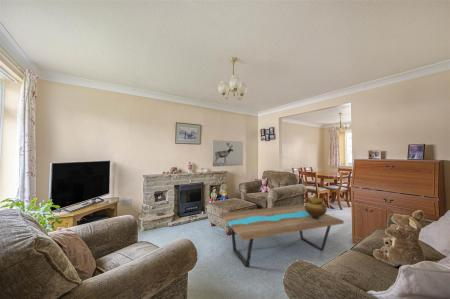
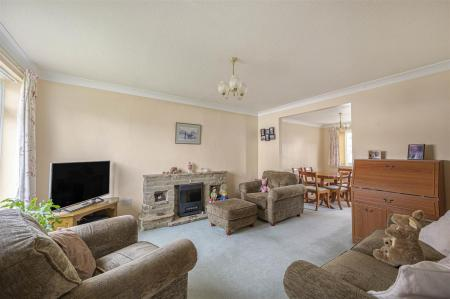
- ceramic pot (315, 206)
- wall art (228, 153)
- coffee table (278, 233)
